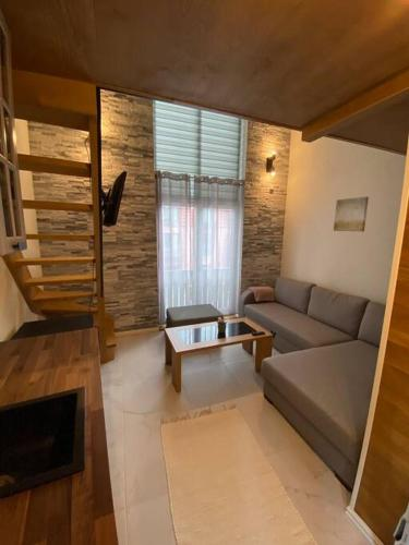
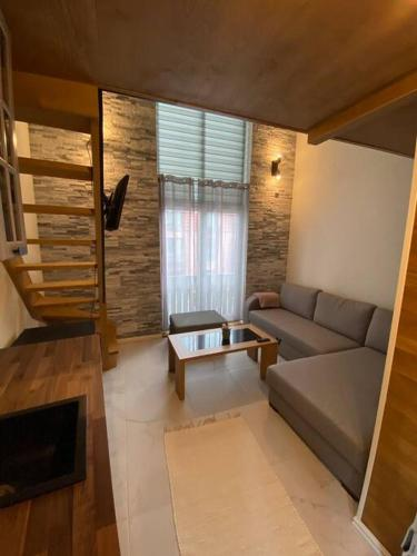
- wall art (349, 215)
